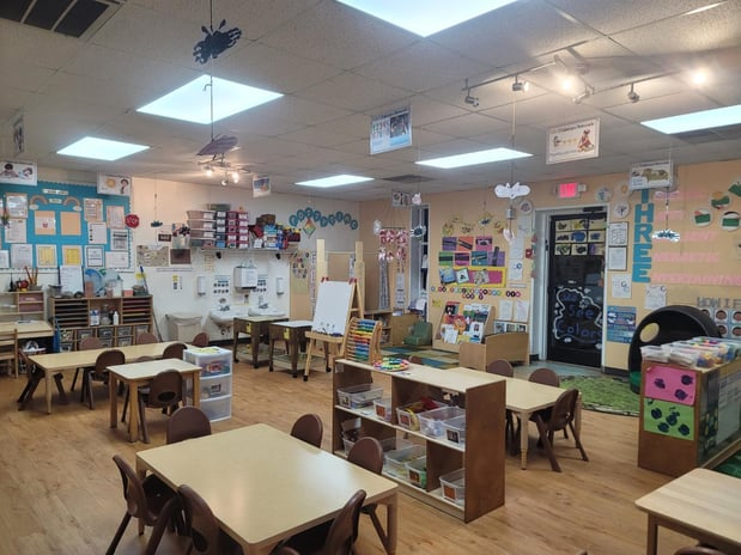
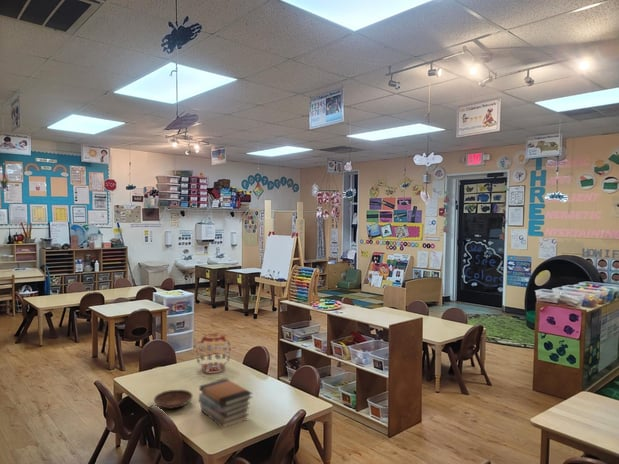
+ decorative ball (211, 350)
+ bowl (173, 400)
+ book stack (224, 401)
